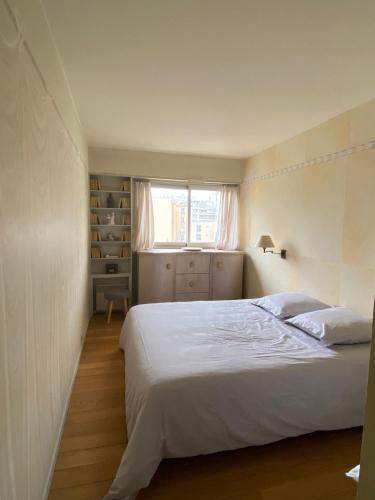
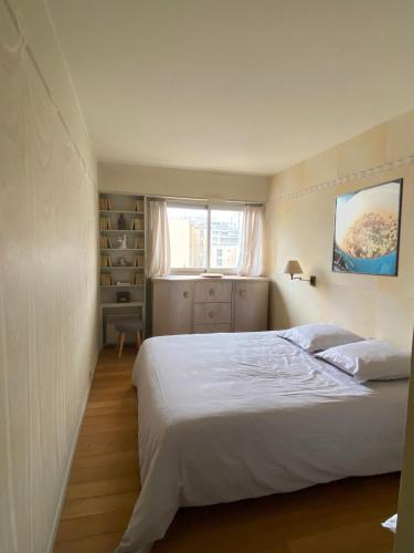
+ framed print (362, 231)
